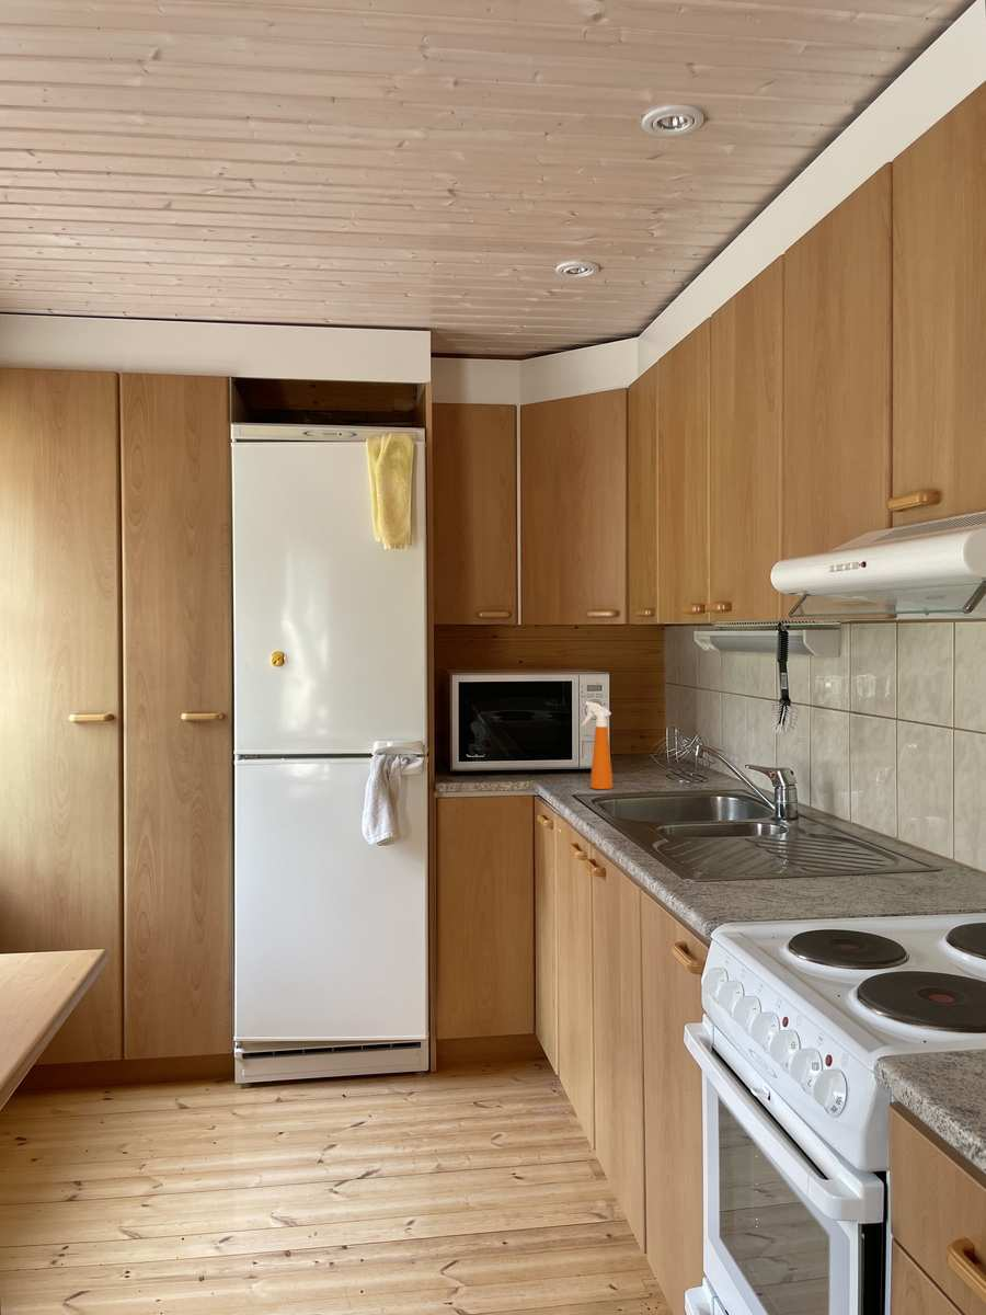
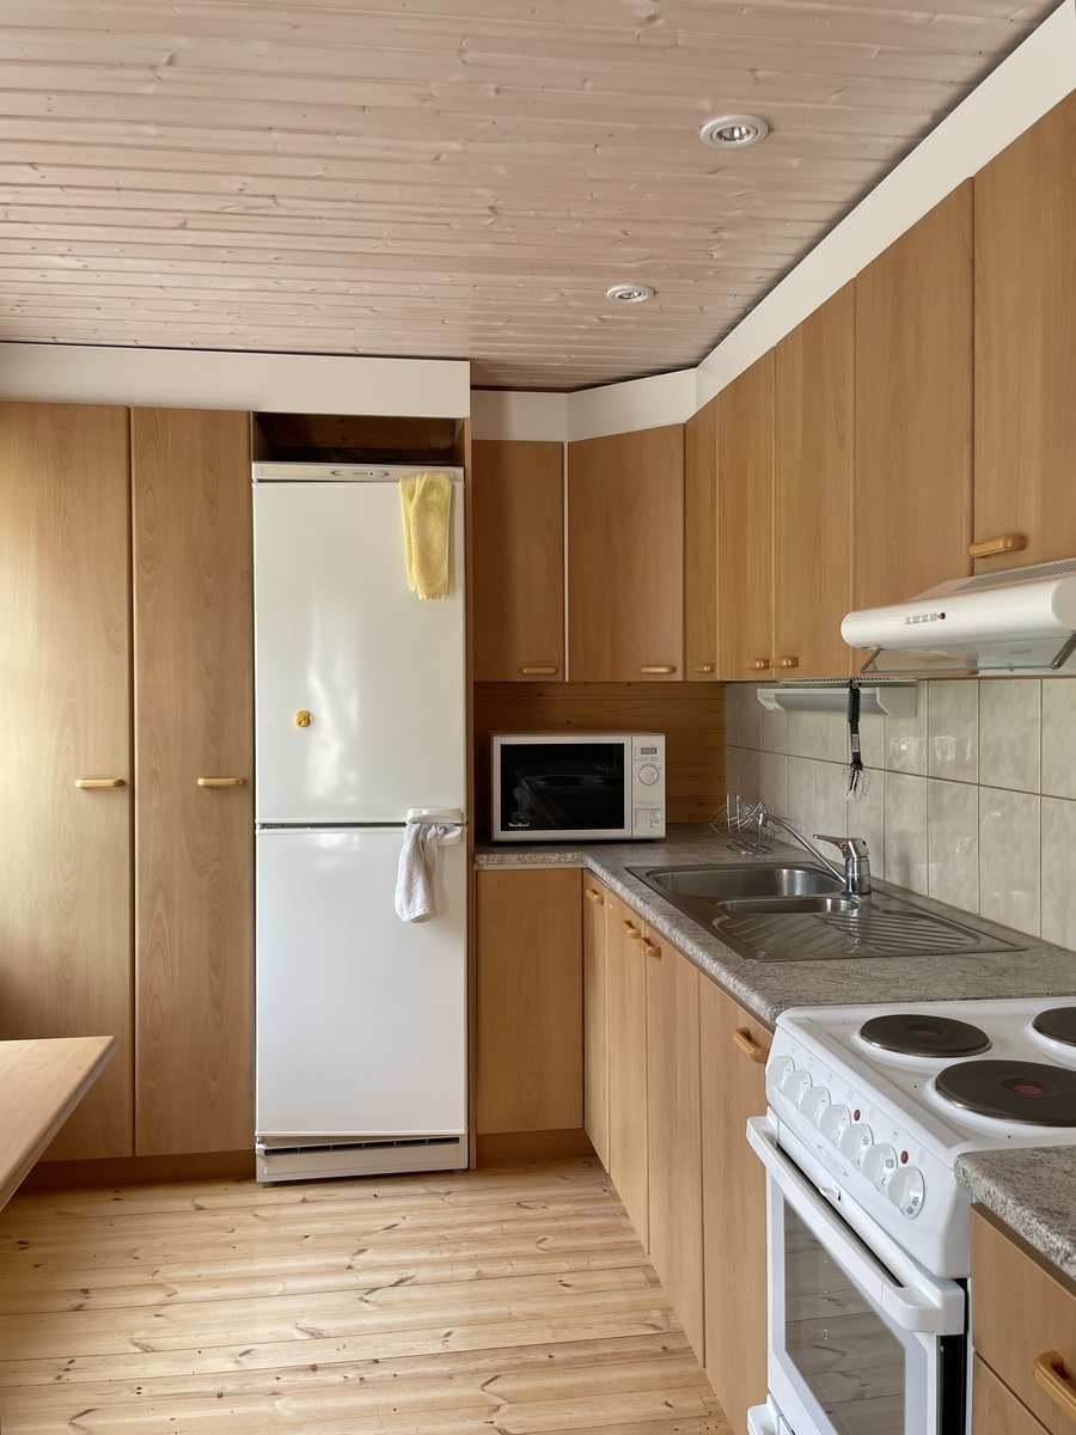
- spray bottle (596, 744)
